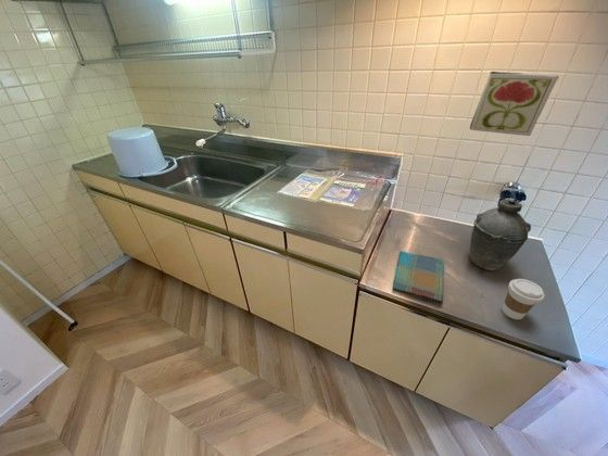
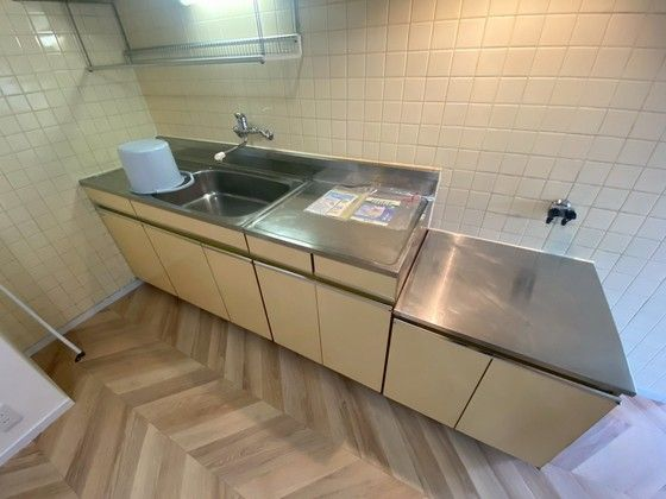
- decorative tile (509, 104)
- dish towel (419, 274)
- coffee cup (519, 300)
- kettle (497, 232)
